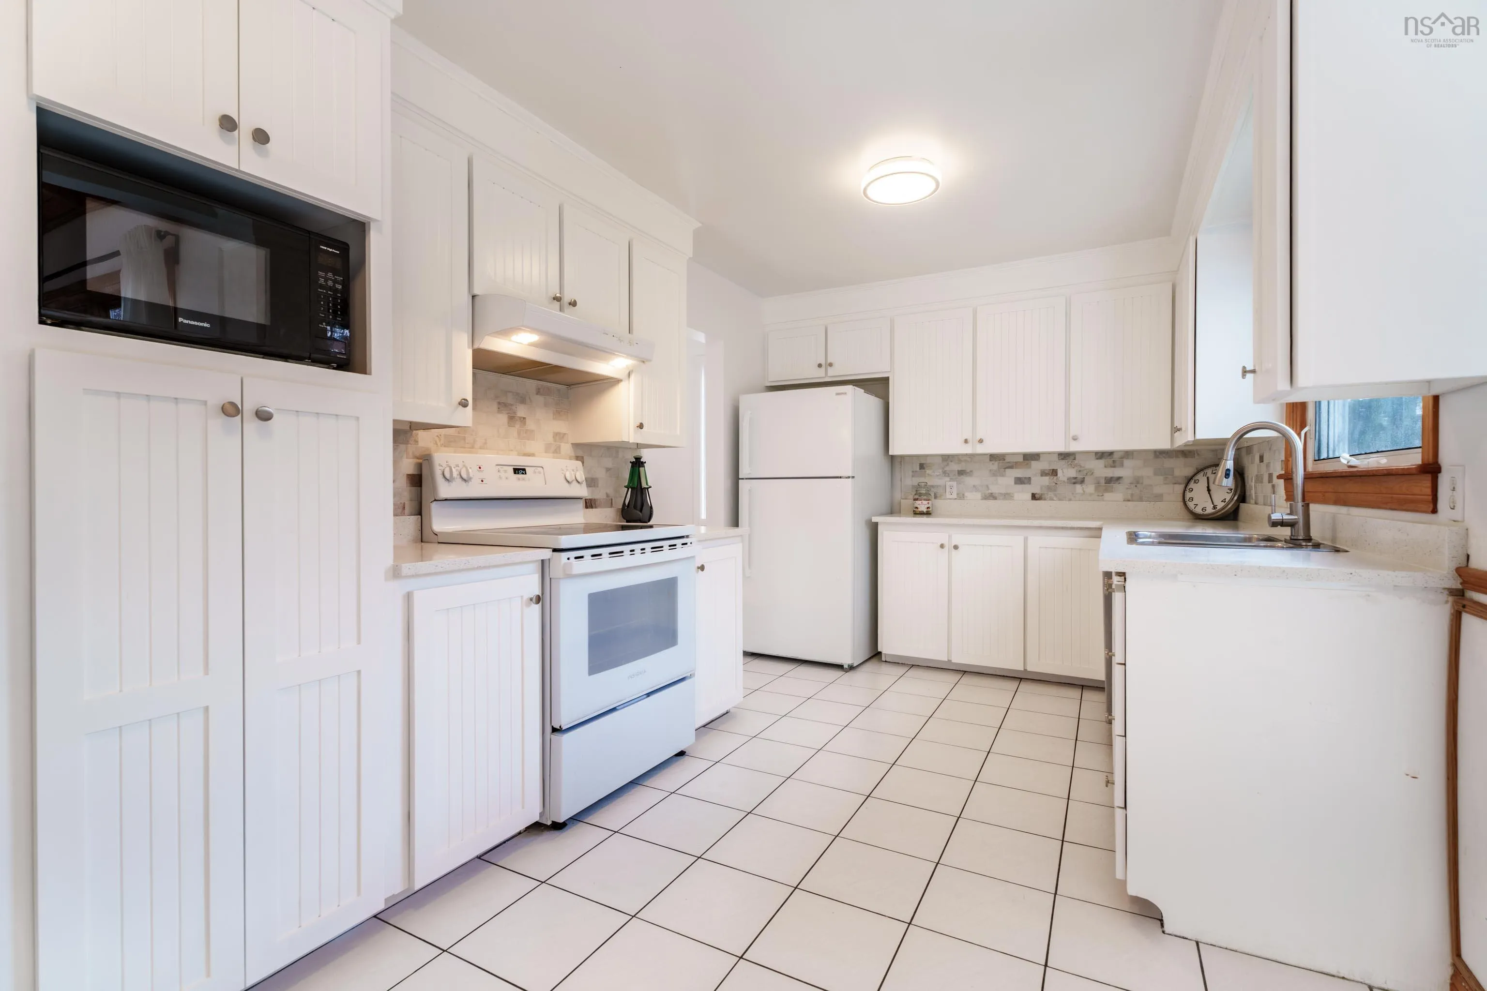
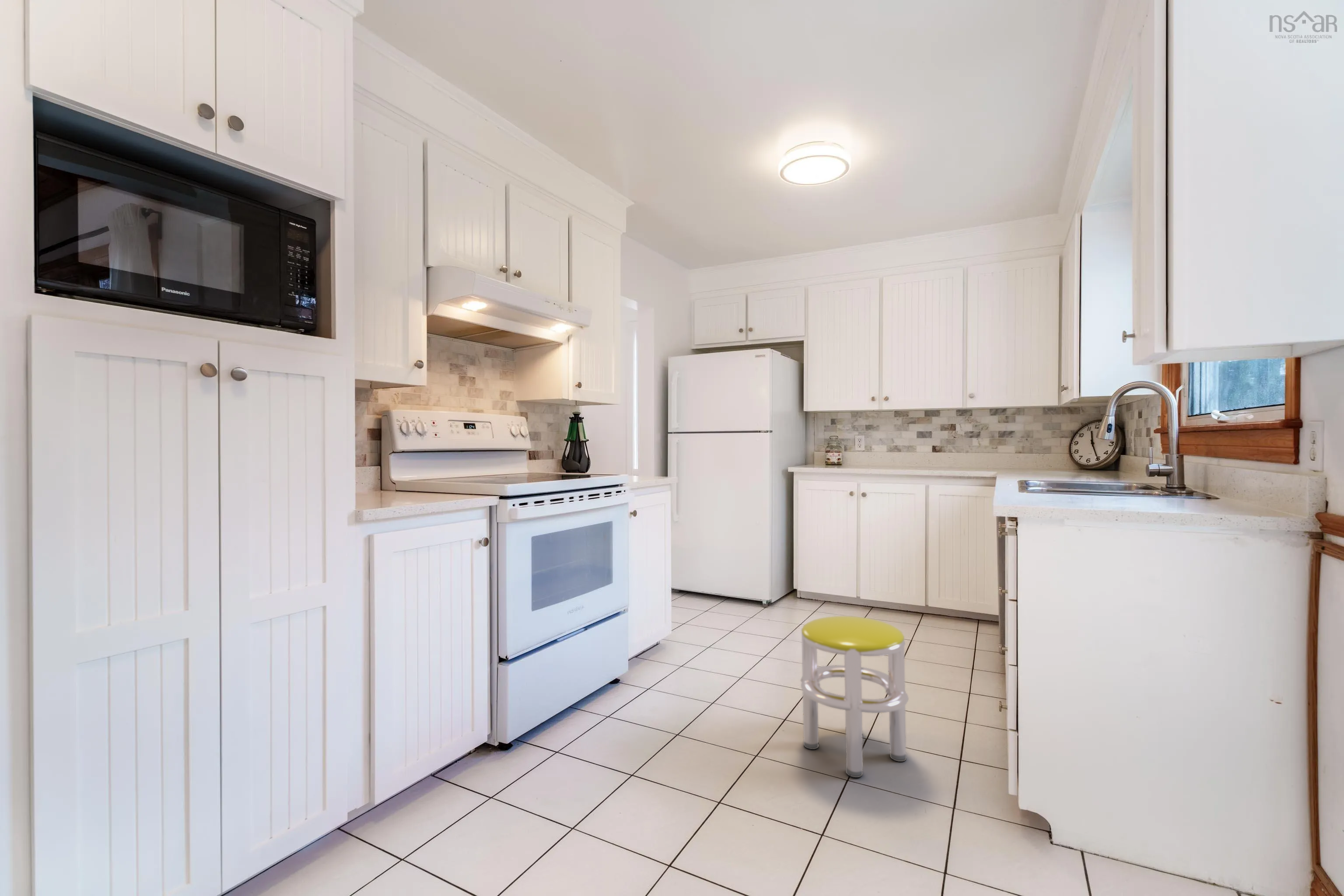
+ stool (853, 688)
